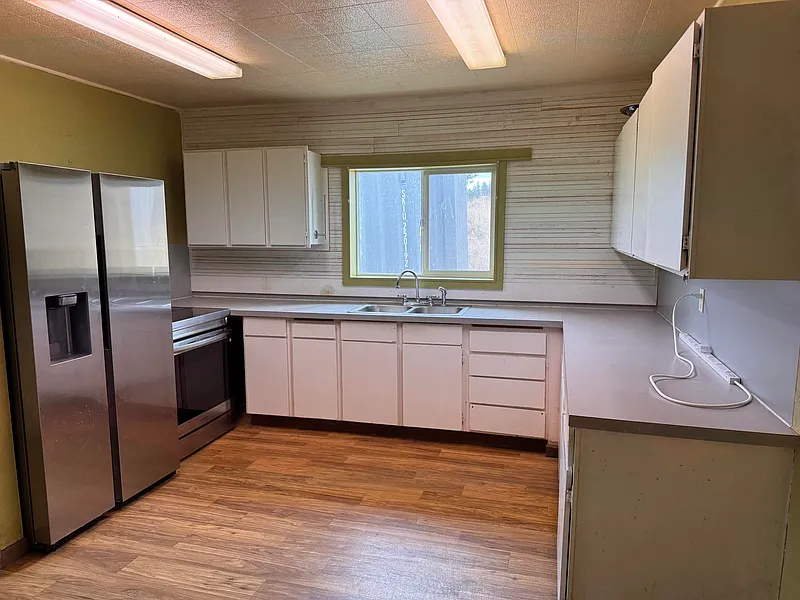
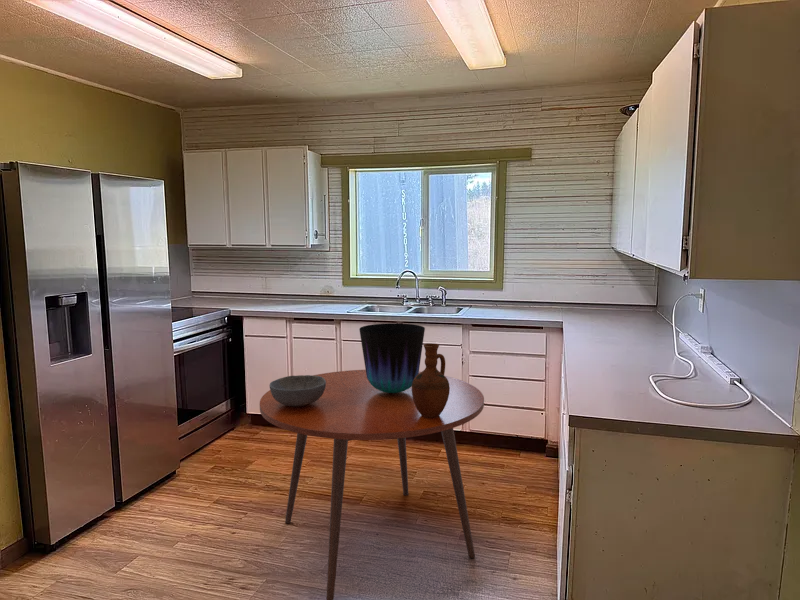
+ pitcher (431, 379)
+ dining table (400, 466)
+ bowl (298, 392)
+ vase (392, 360)
